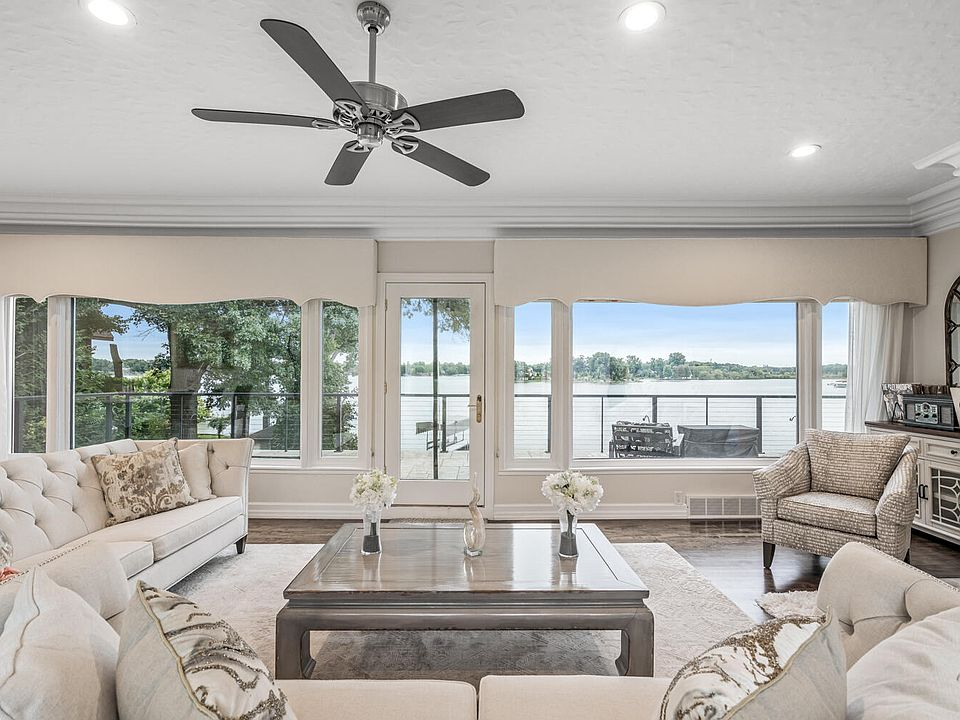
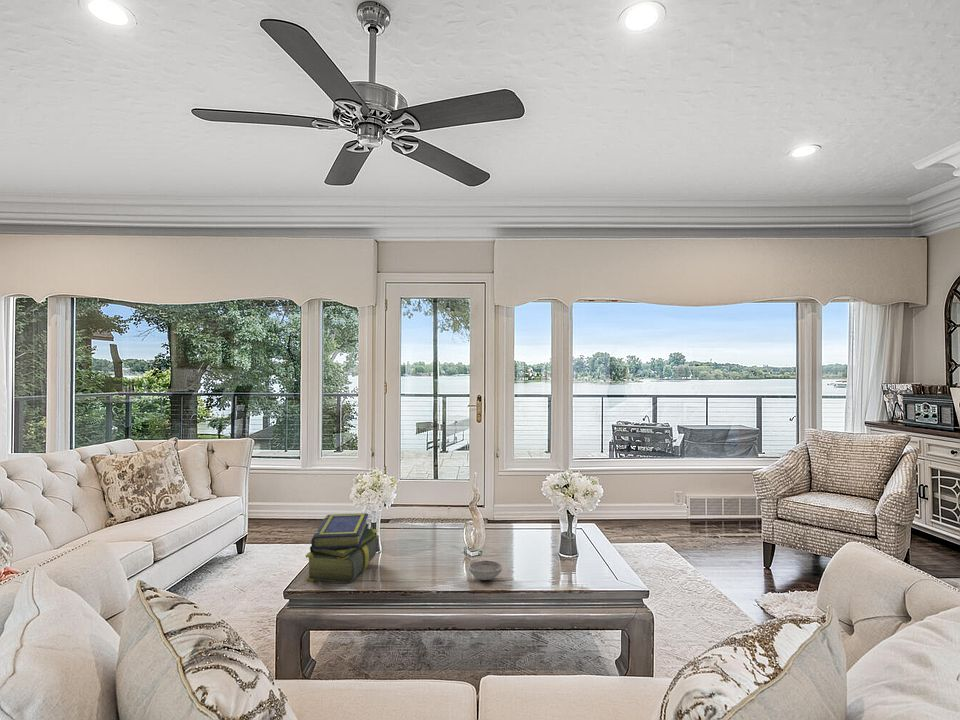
+ bowl (485, 572)
+ stack of books (343, 545)
